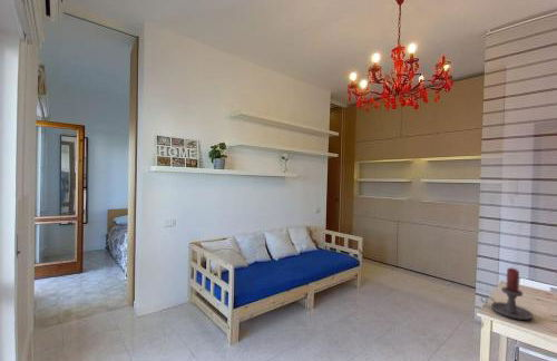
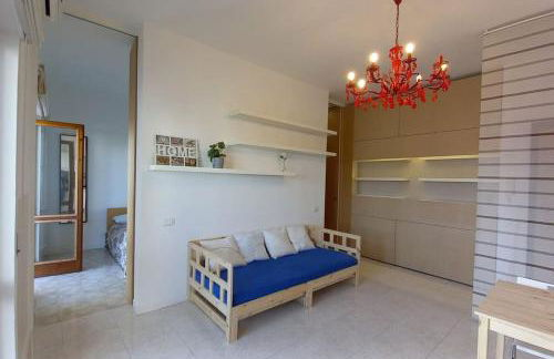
- candle holder (506, 289)
